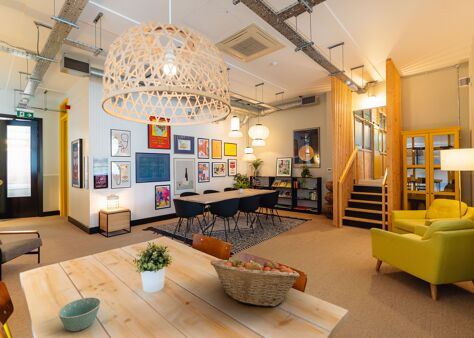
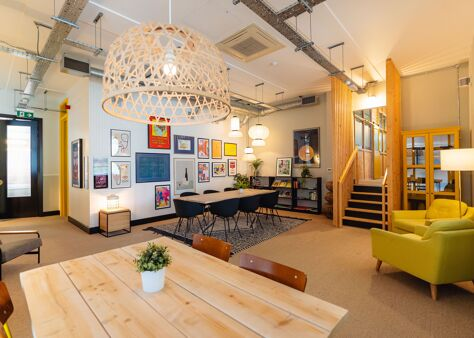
- fruit basket (253, 274)
- bowl (80, 315)
